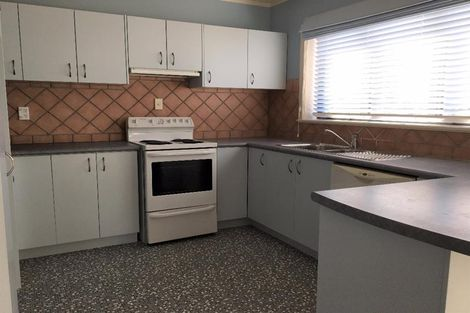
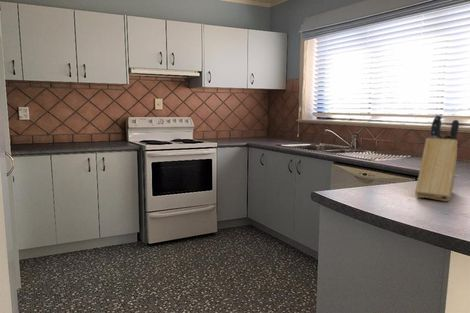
+ knife block (439, 154)
